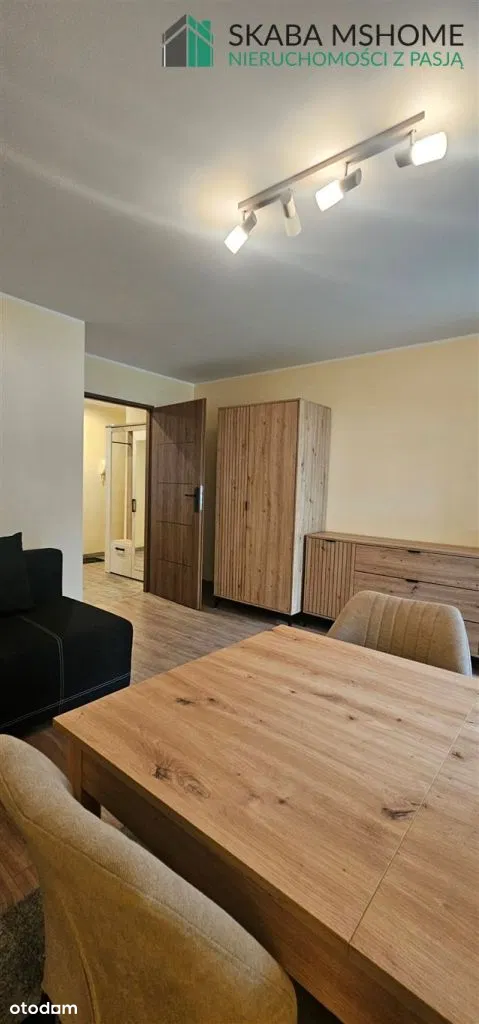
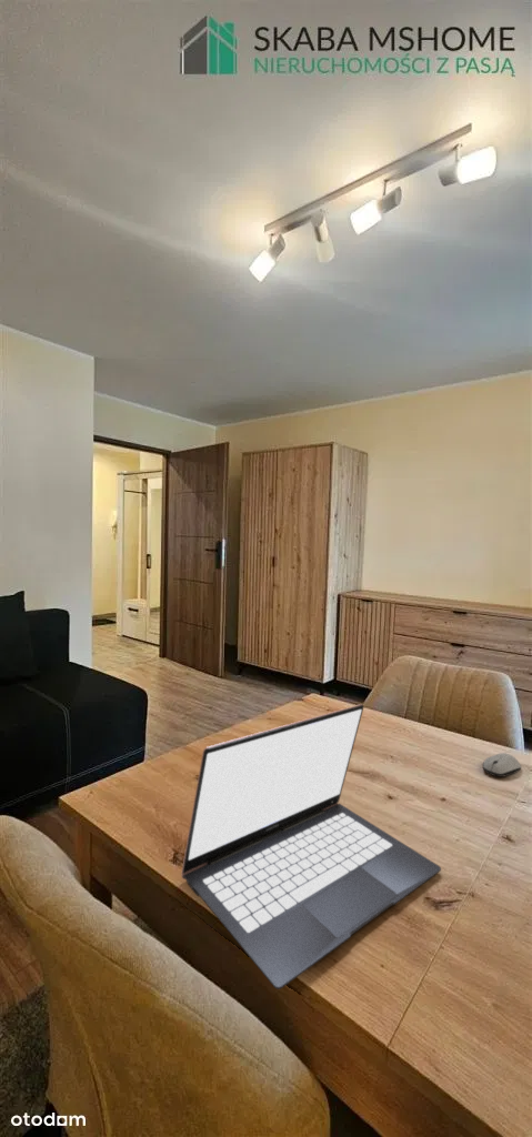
+ computer mouse (501, 762)
+ laptop (317, 805)
